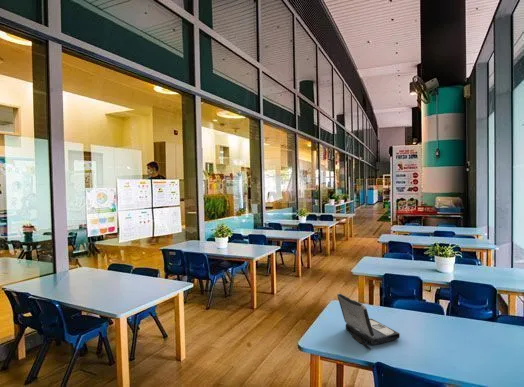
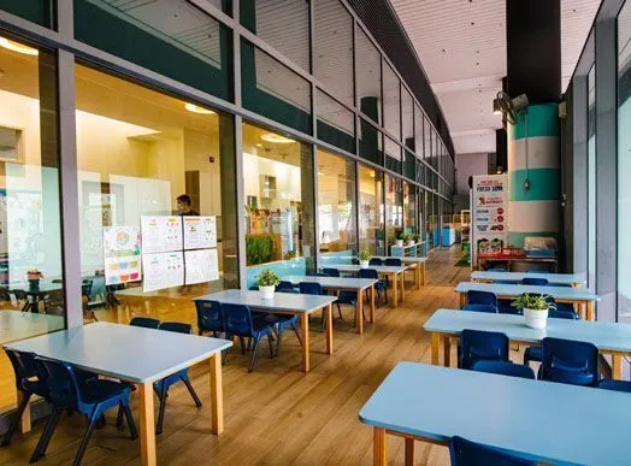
- laptop (367, 315)
